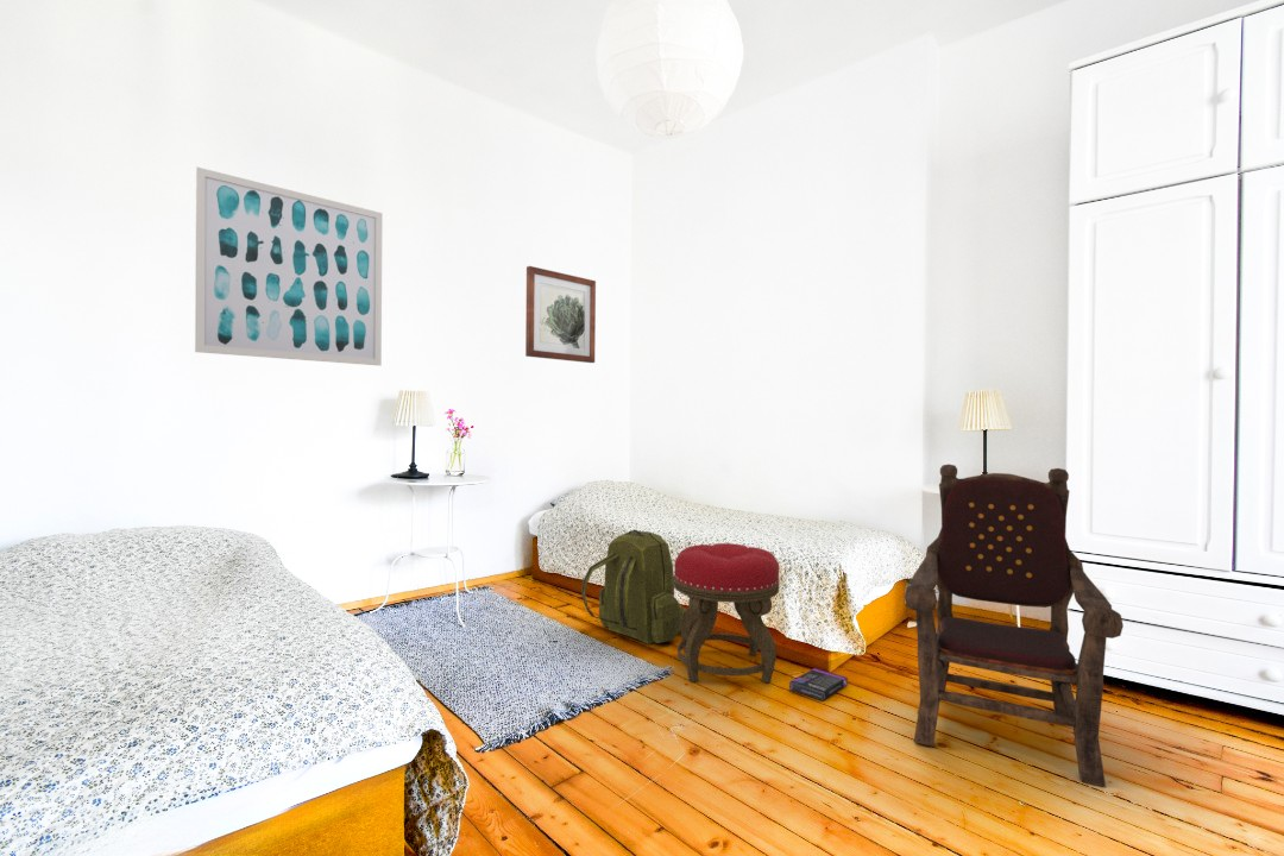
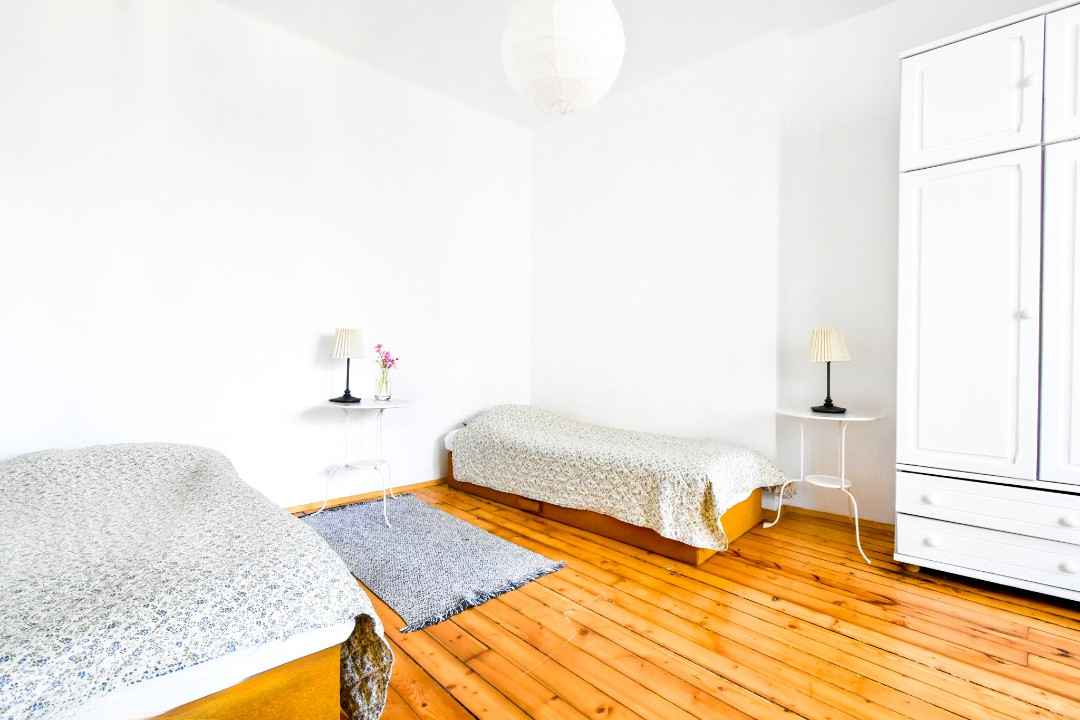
- stool (725, 602)
- box (818, 682)
- armchair (1002, 599)
- wall art (297, 276)
- wall art (561, 316)
- backpack (635, 581)
